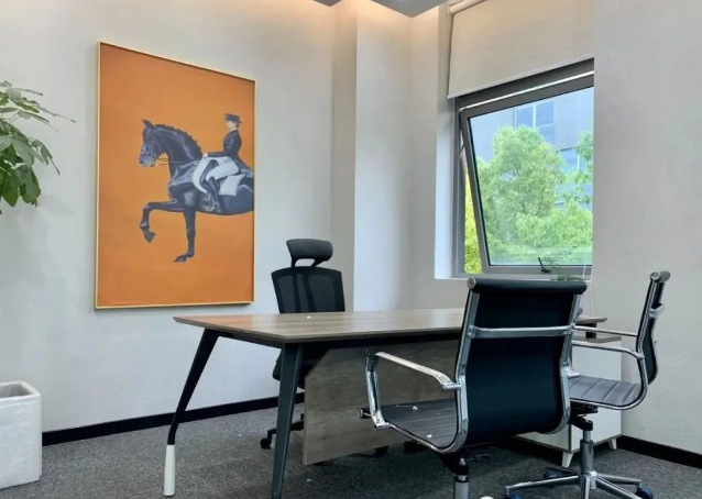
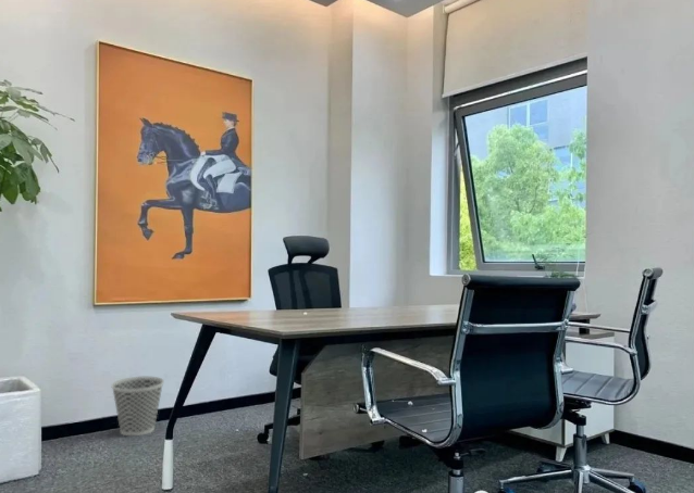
+ wastebasket (137, 406)
